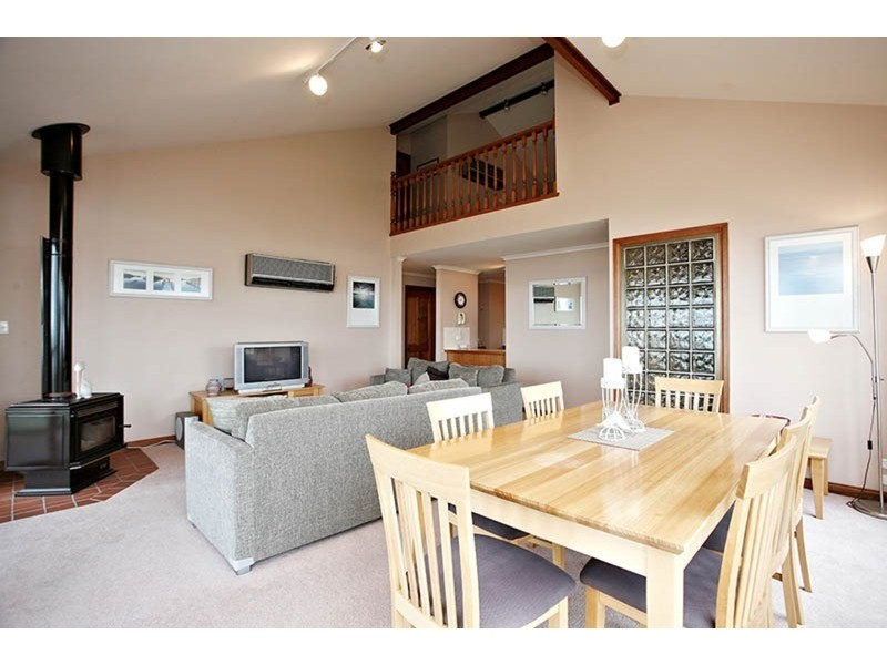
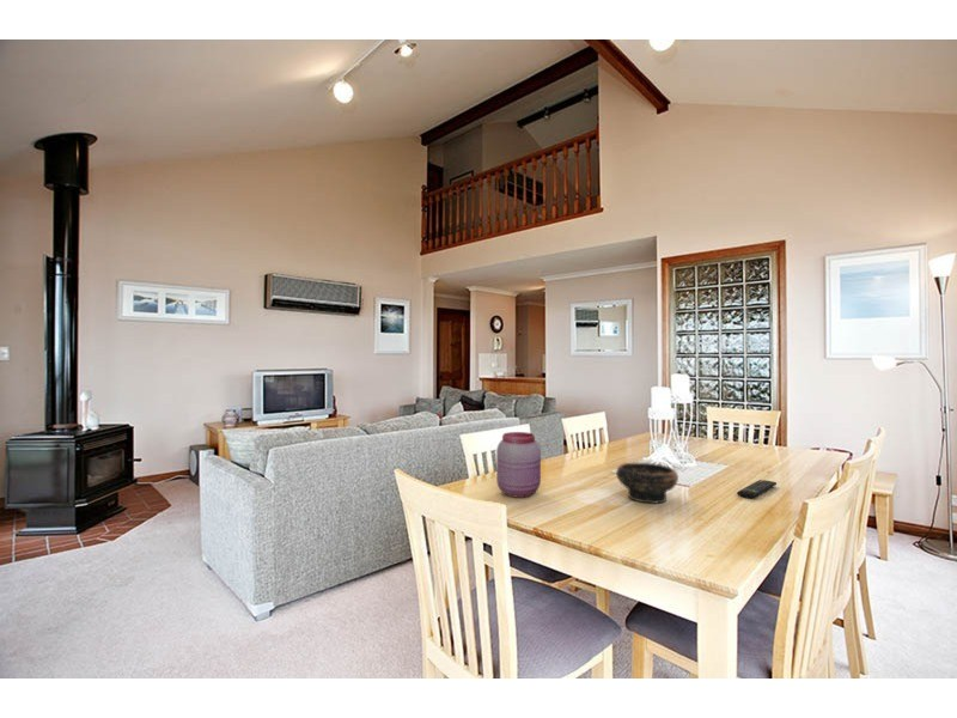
+ bowl (646, 482)
+ jar (518, 463)
+ remote control (757, 488)
